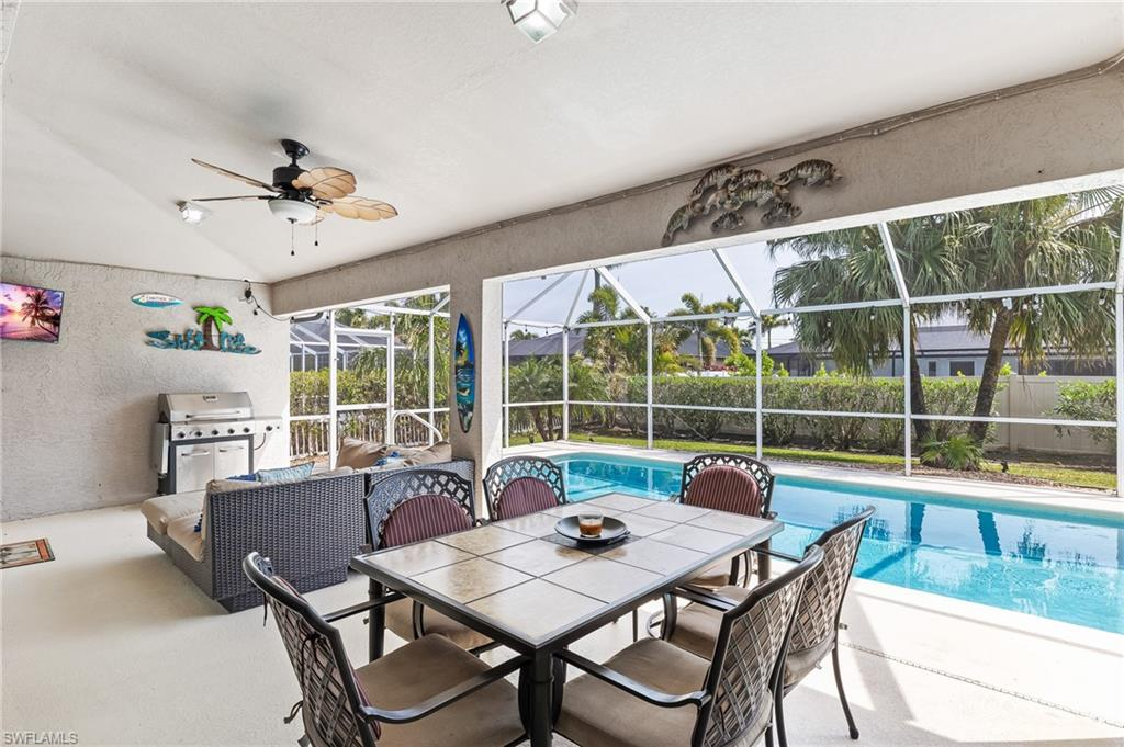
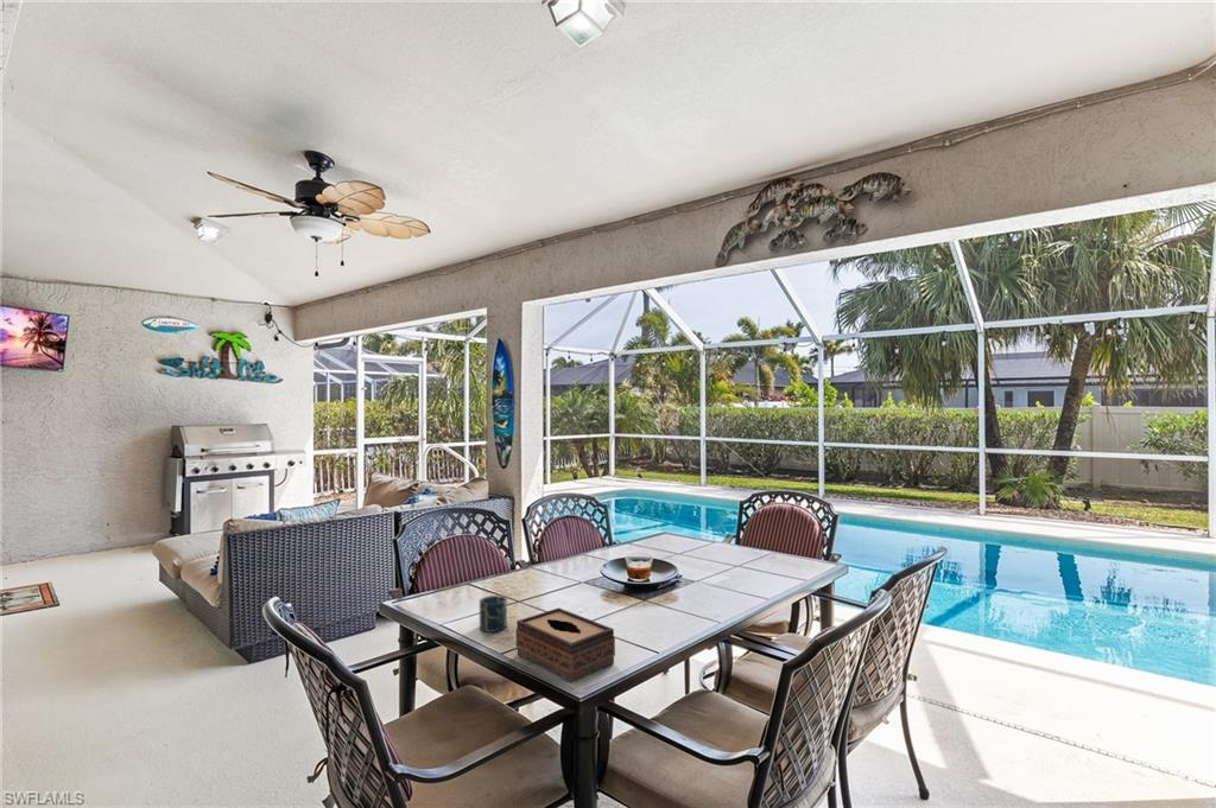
+ tissue box (564, 642)
+ cup (494, 615)
